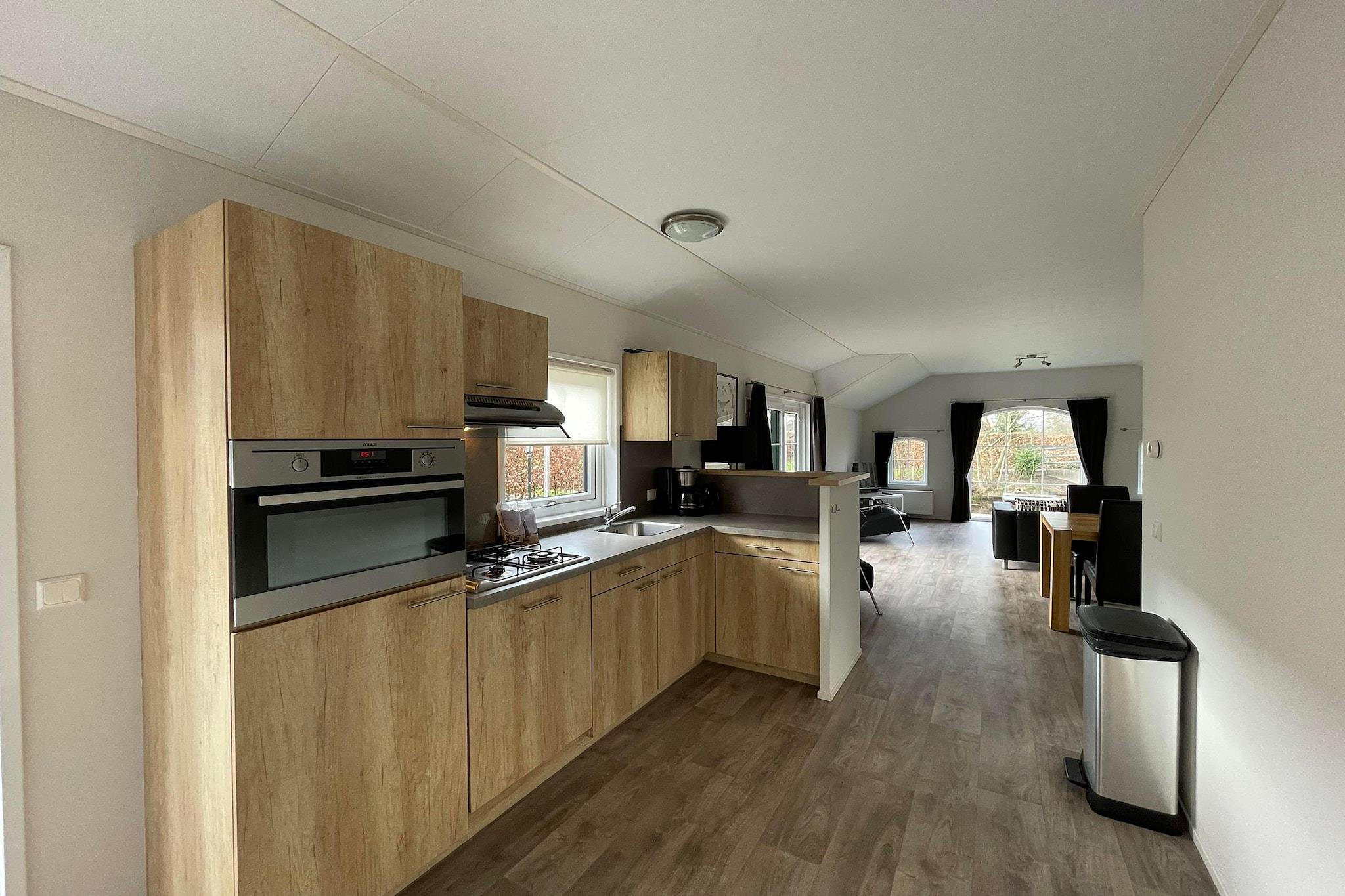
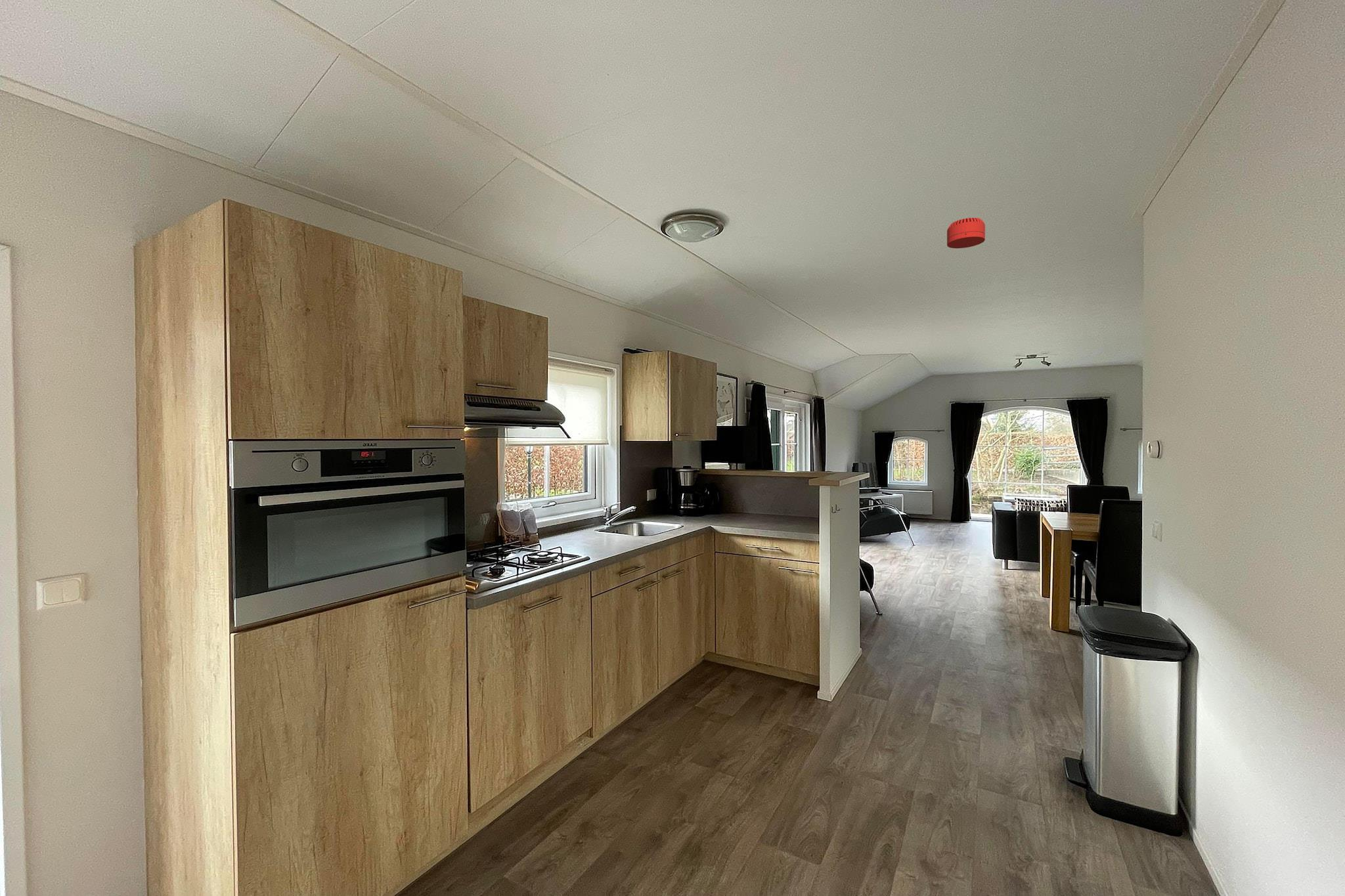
+ smoke detector (965, 232)
